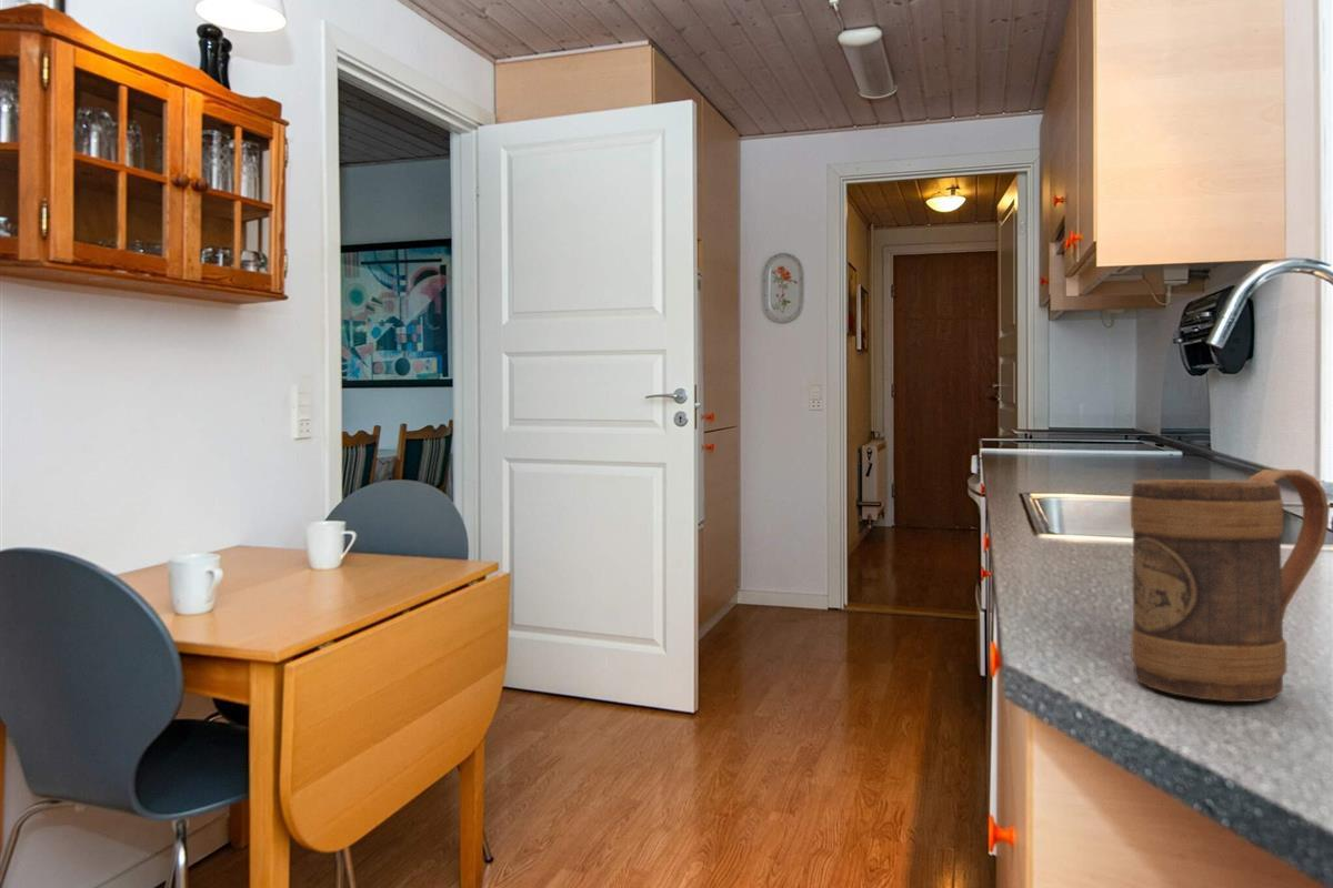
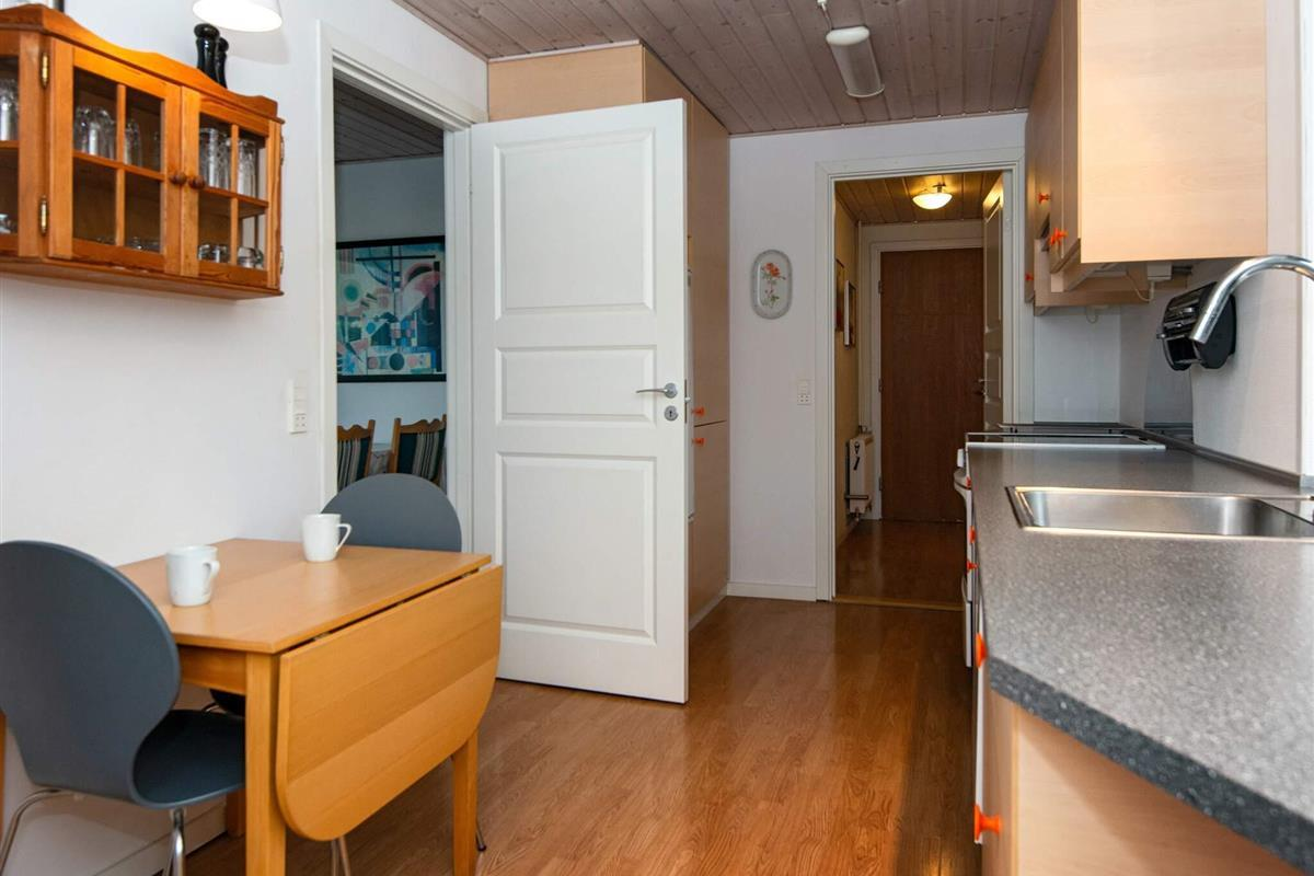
- mug (1235, 576)
